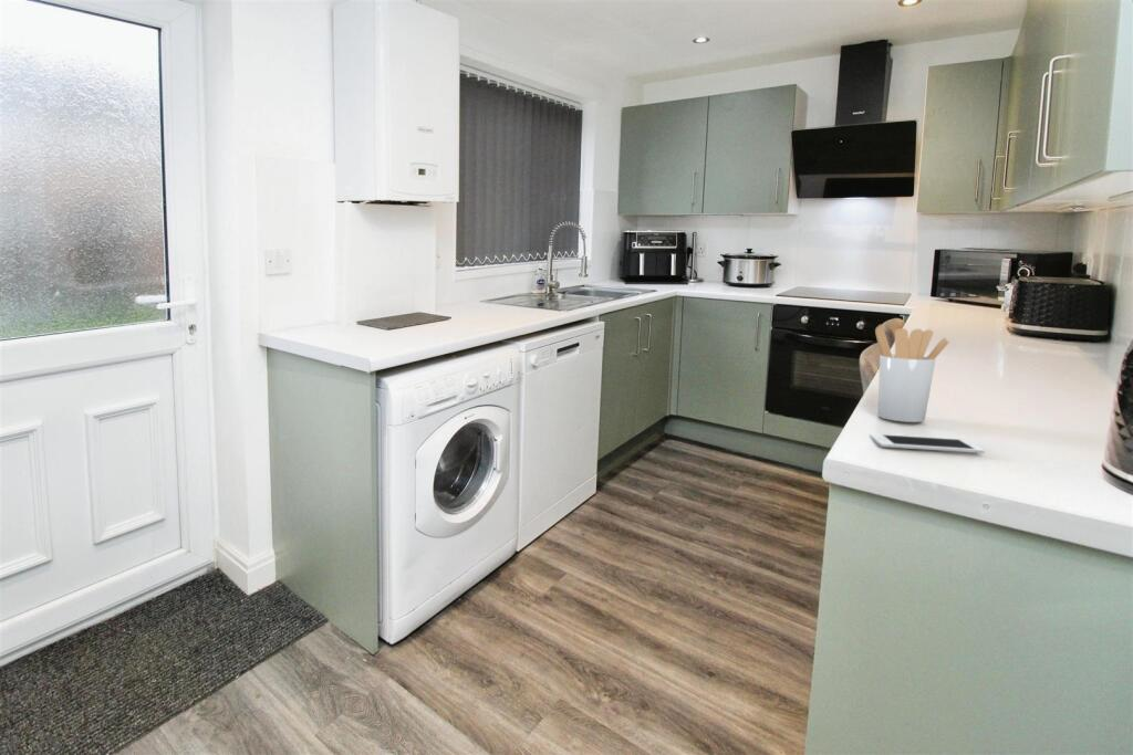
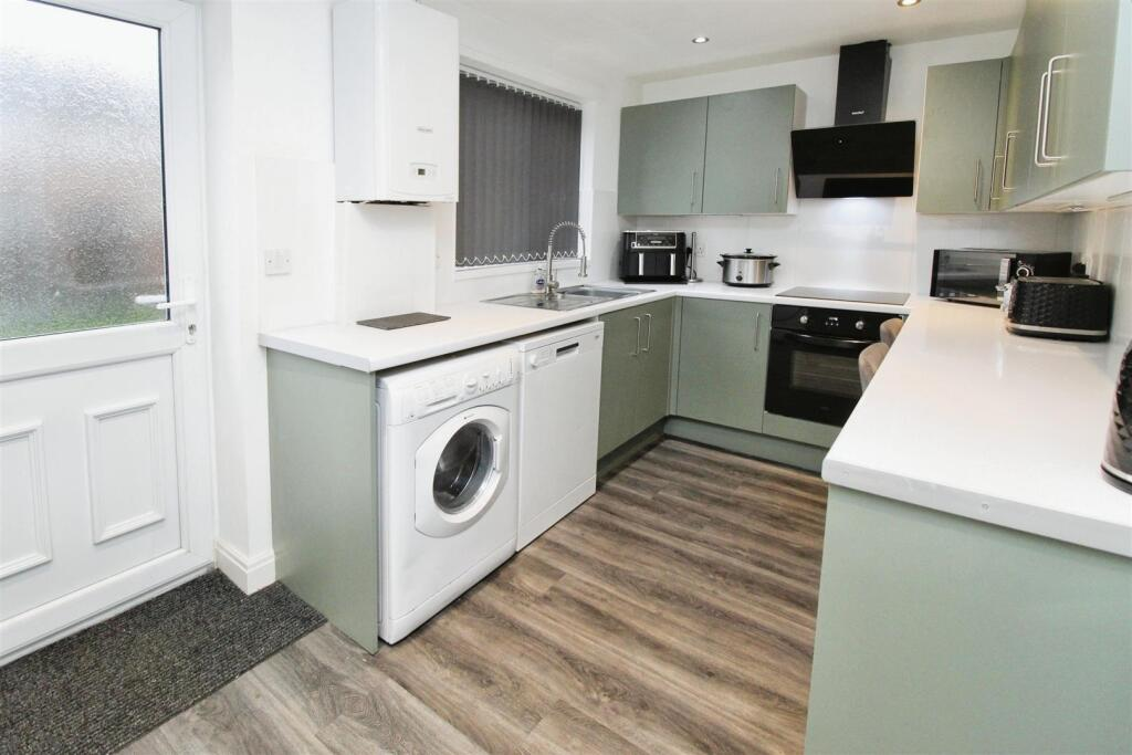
- cell phone (924, 443)
- utensil holder (906, 370)
